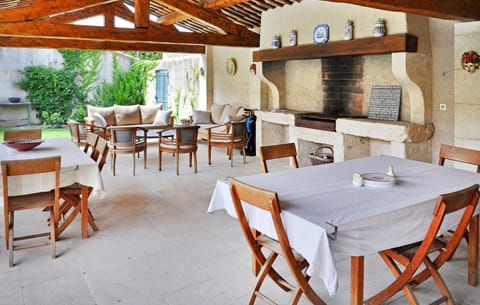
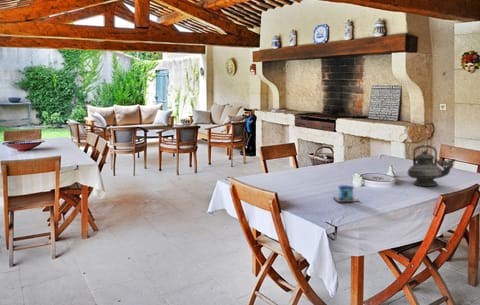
+ teapot (430, 165)
+ mug (345, 185)
